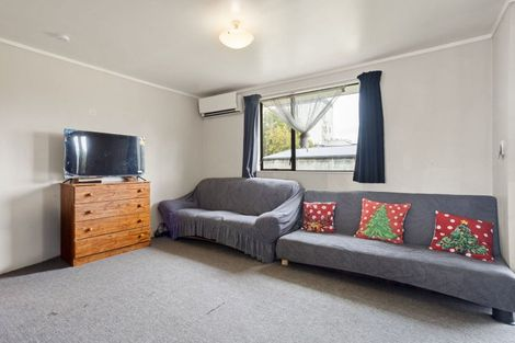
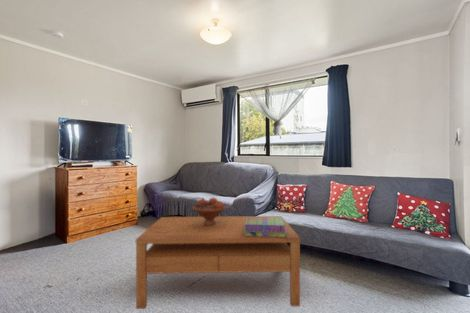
+ coffee table (220, 254)
+ fruit bowl (209, 211)
+ stack of books (264, 225)
